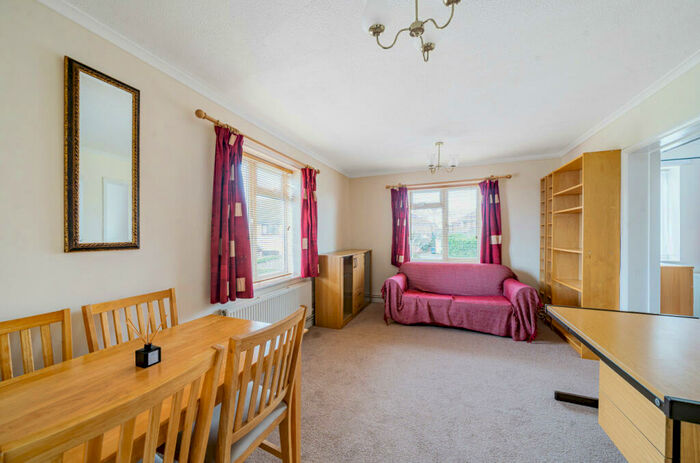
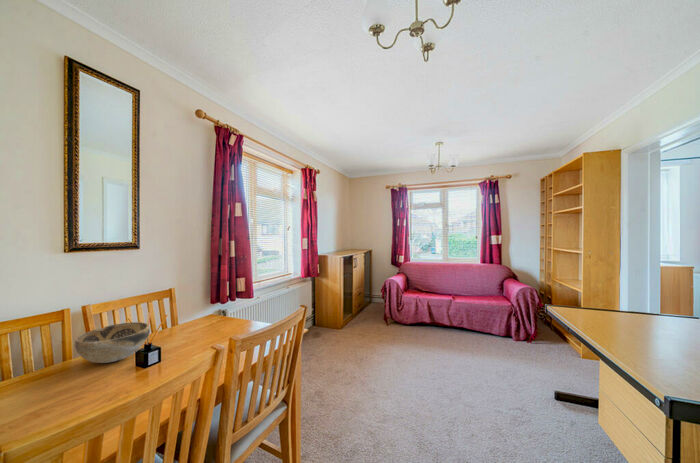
+ decorative bowl (115, 344)
